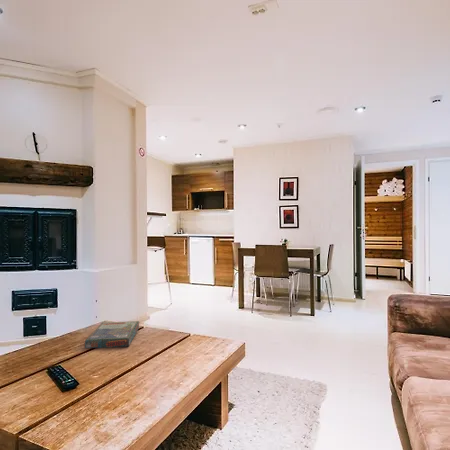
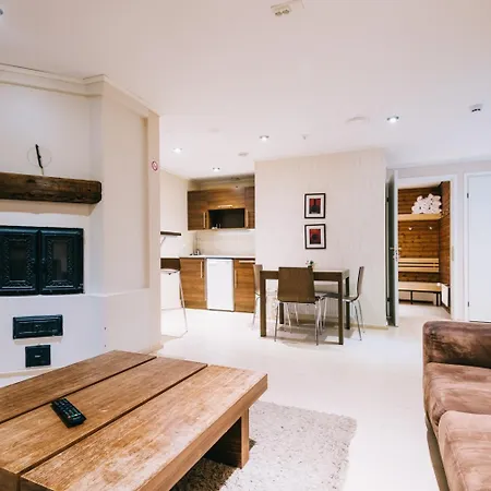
- board game (114, 333)
